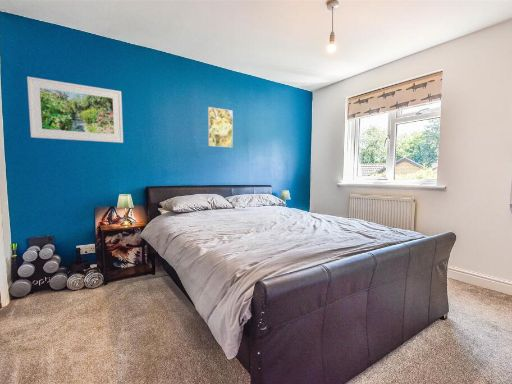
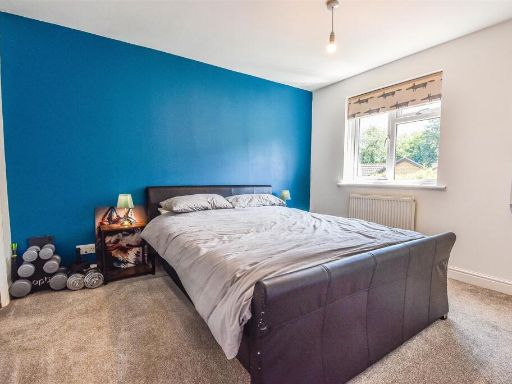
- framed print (220, 127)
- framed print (79, 112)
